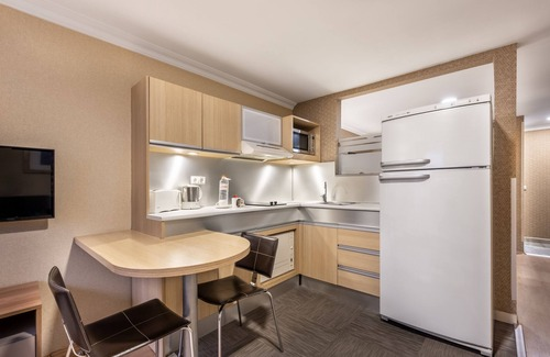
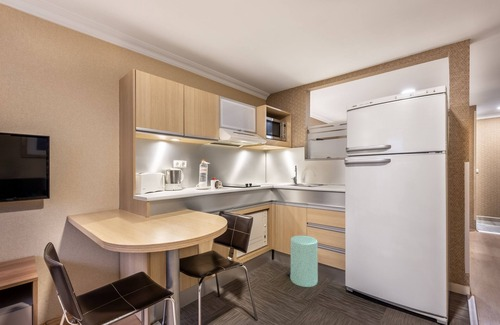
+ trash can (301, 258)
